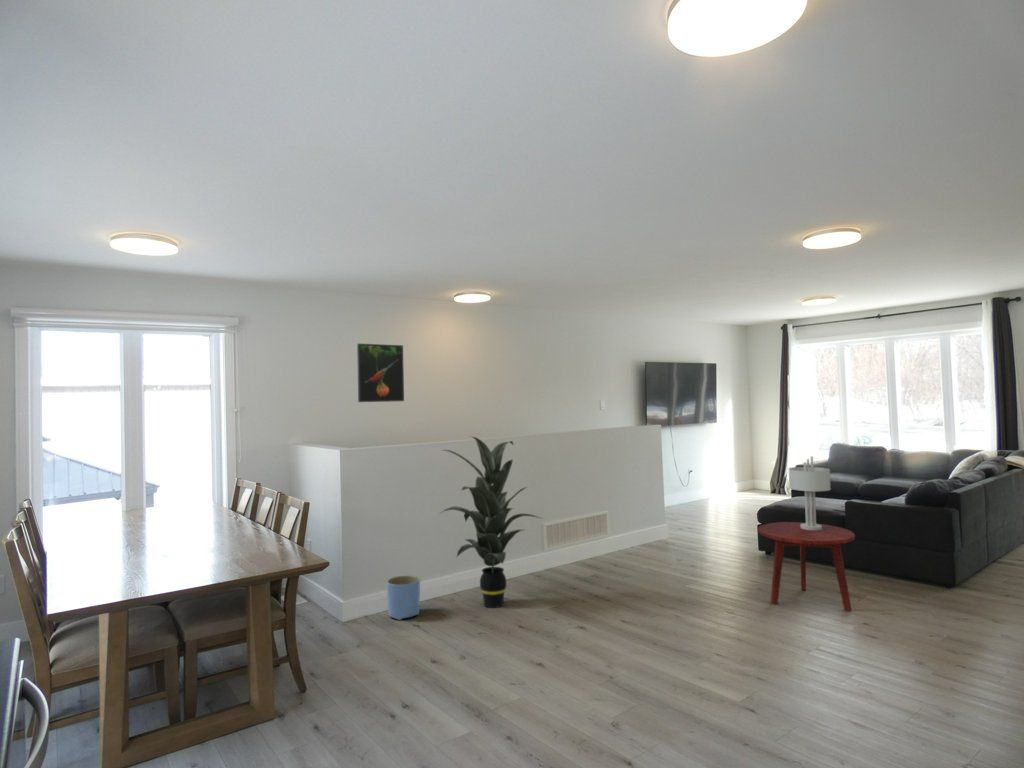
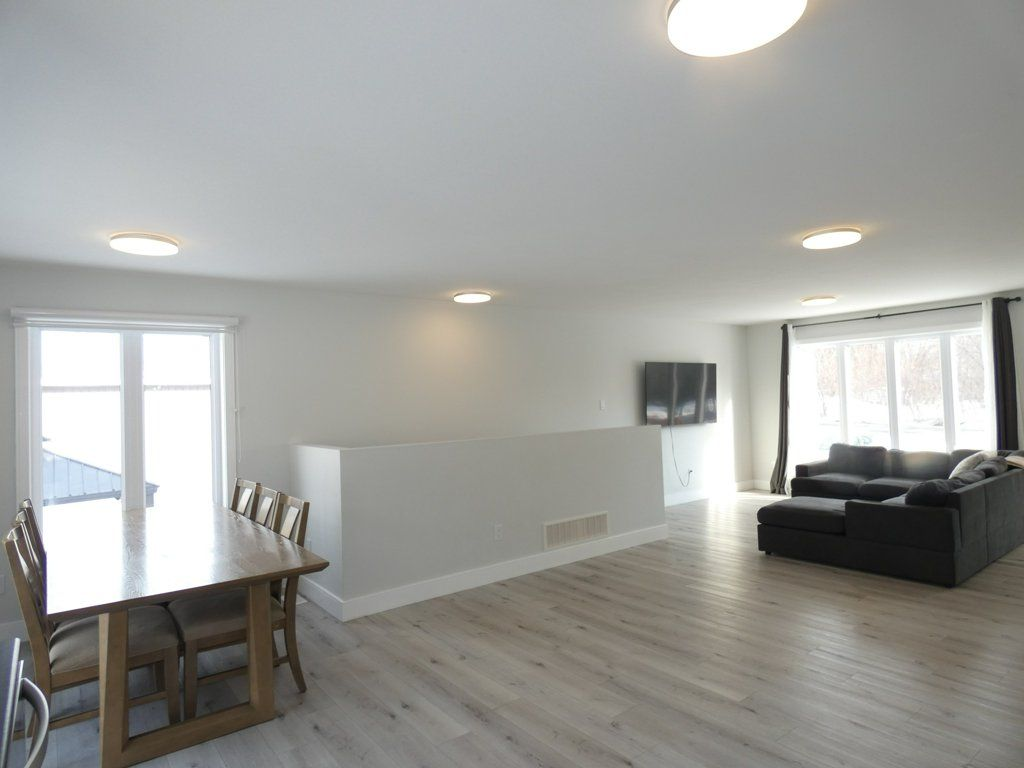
- planter (403, 597)
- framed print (381, 373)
- table lamp (809, 492)
- indoor plant (484, 519)
- side table (805, 565)
